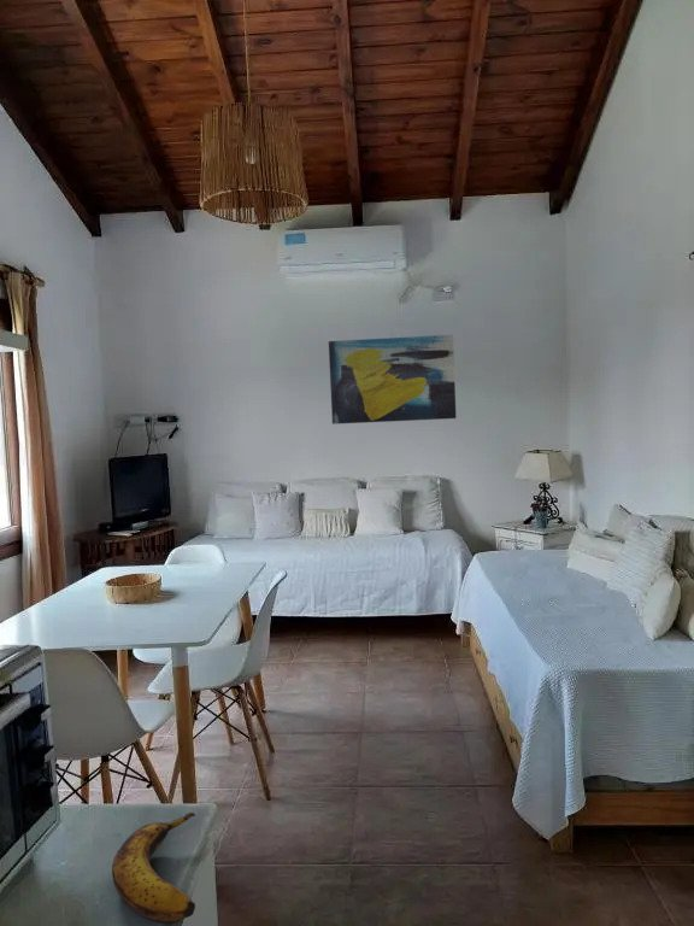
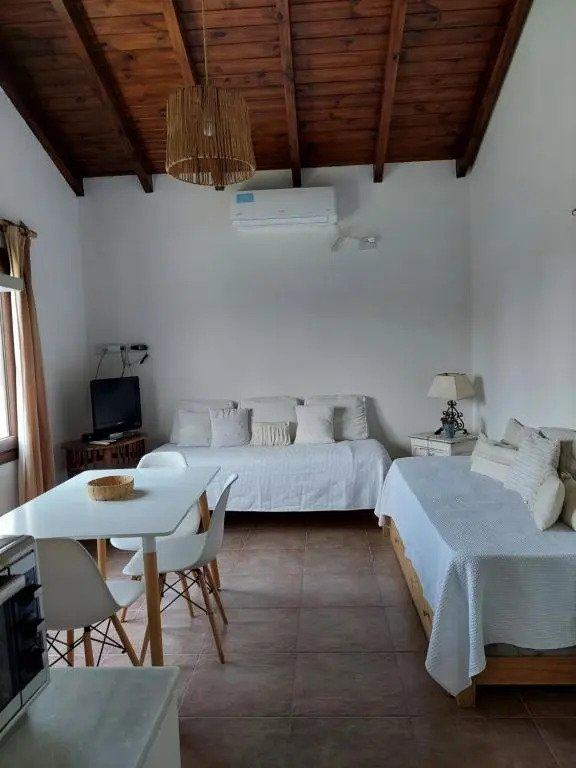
- banana (152, 868)
- wall art (392, 380)
